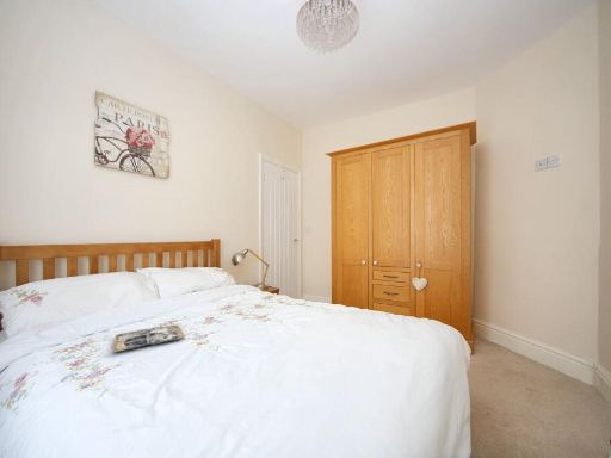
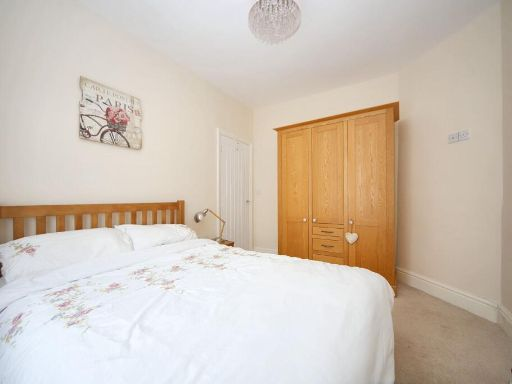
- magazine (149, 336)
